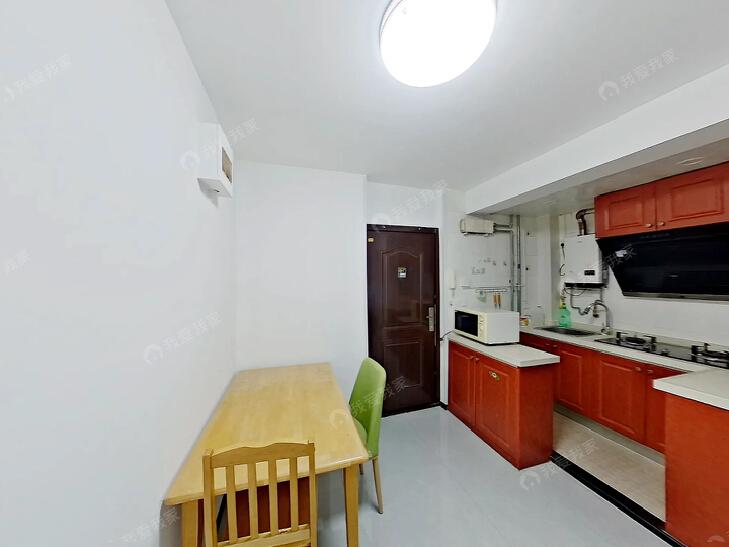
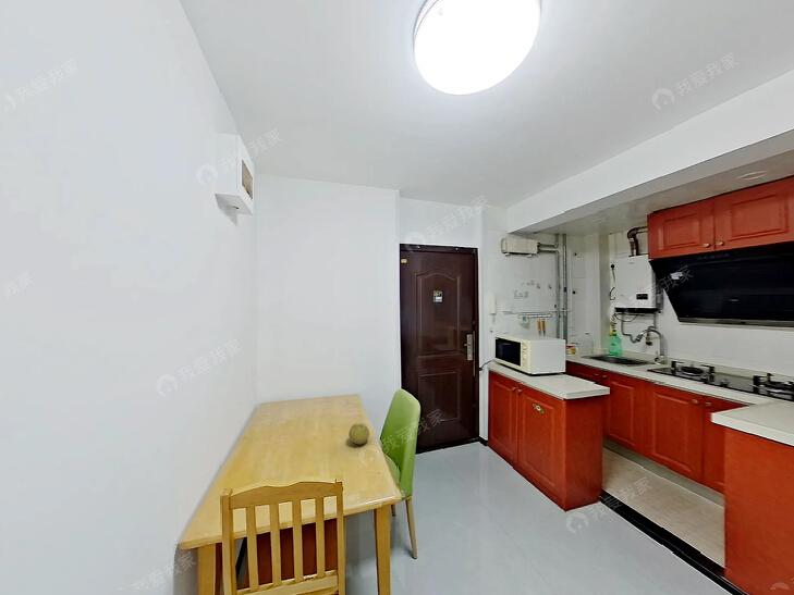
+ fruit (358, 433)
